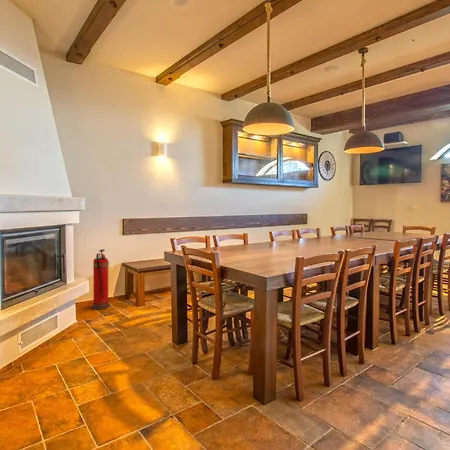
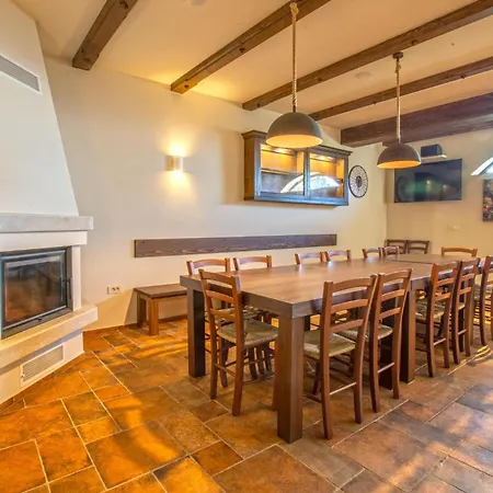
- fire extinguisher (101, 278)
